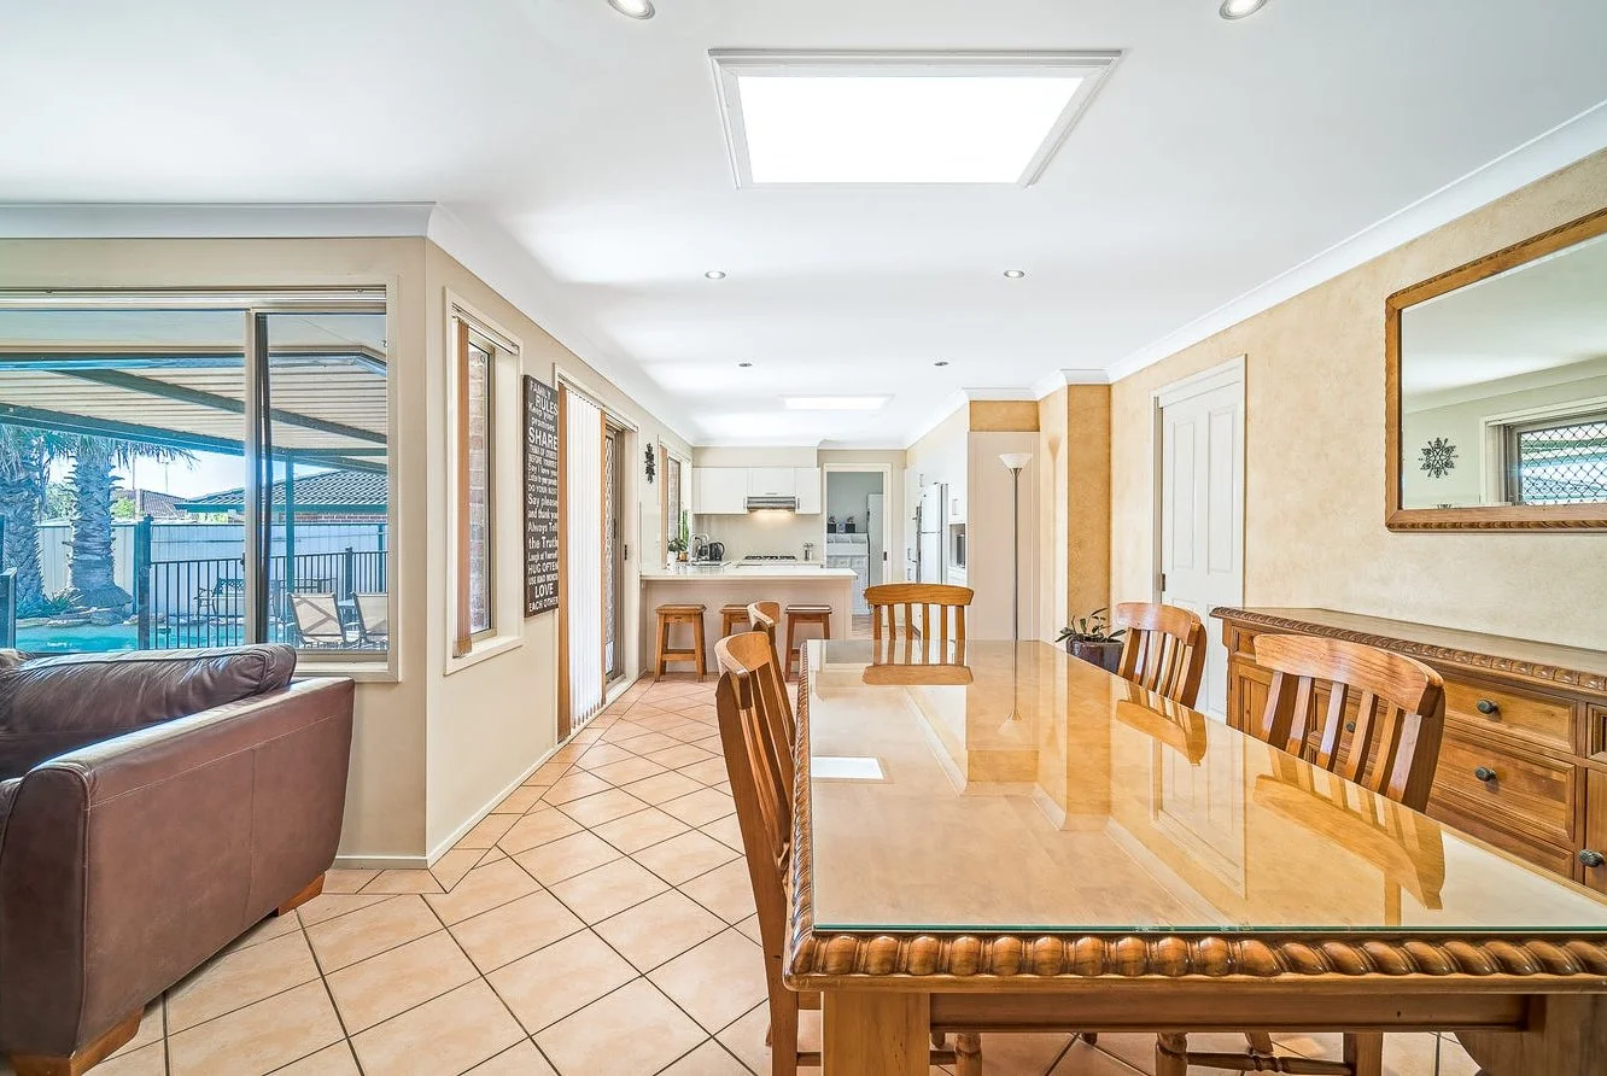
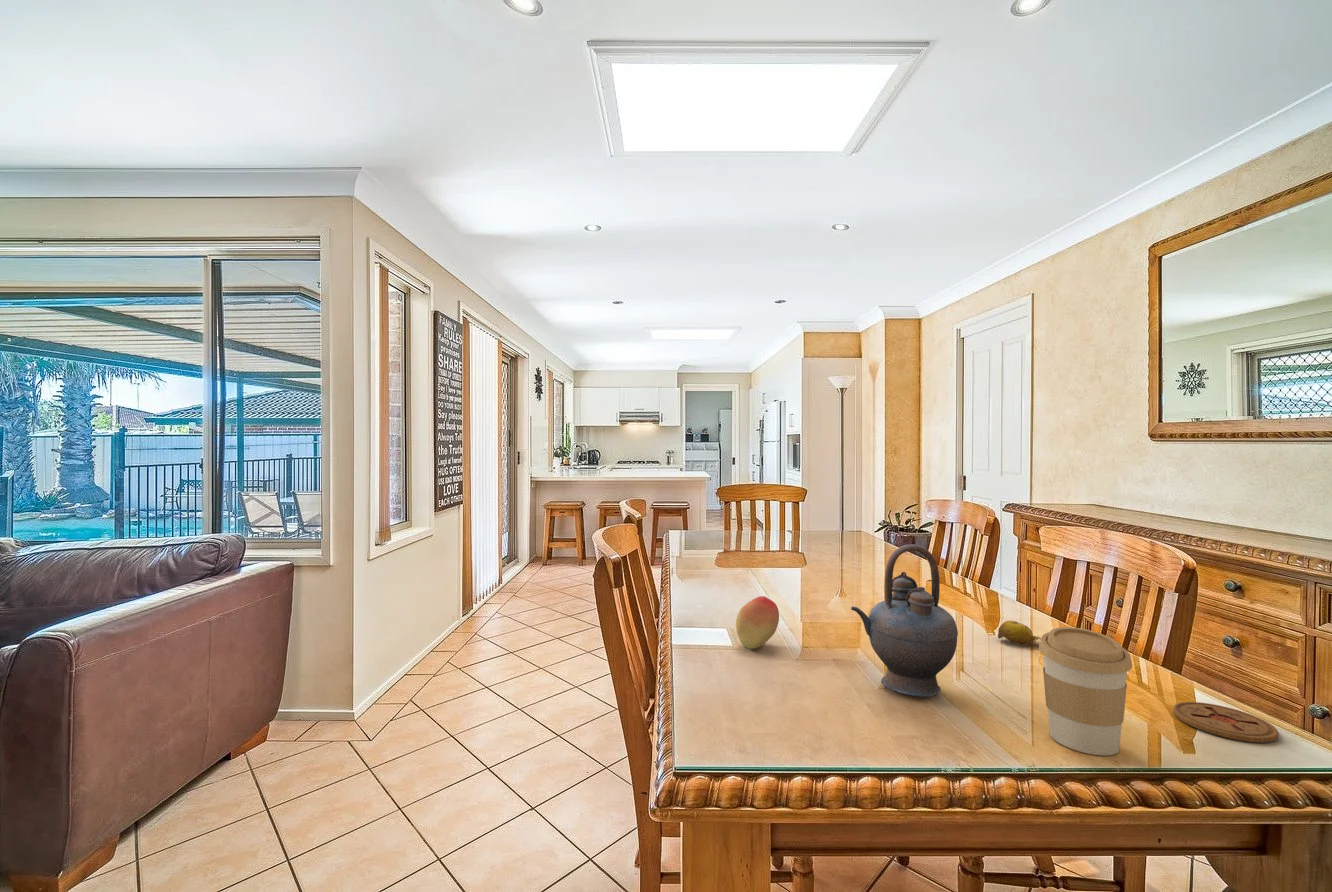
+ coffee cup (1083, 688)
+ fruit (1026, 632)
+ coaster (1223, 720)
+ fruit (758, 621)
+ teapot (901, 615)
